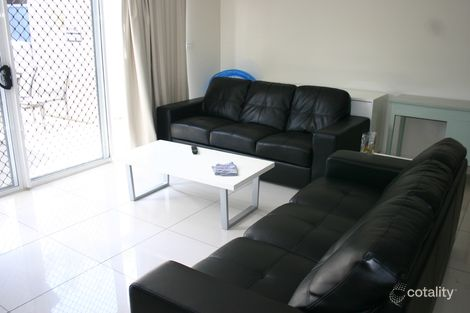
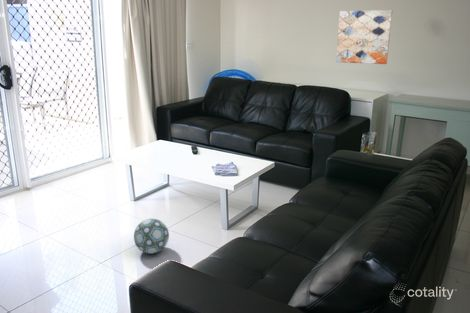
+ wall art (363, 37)
+ ball (151, 236)
